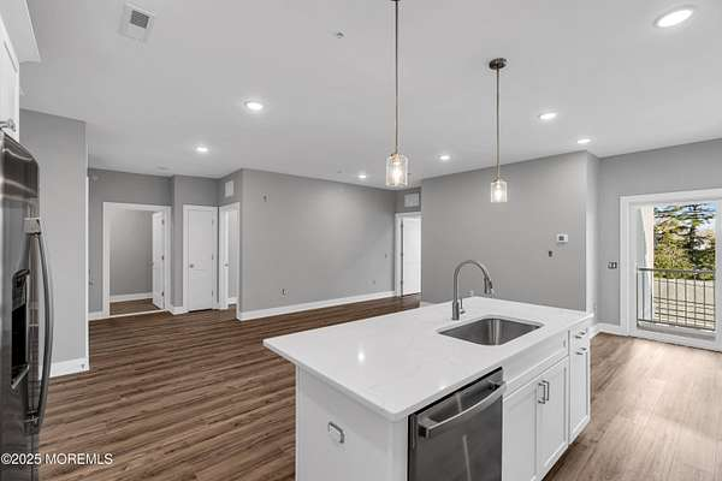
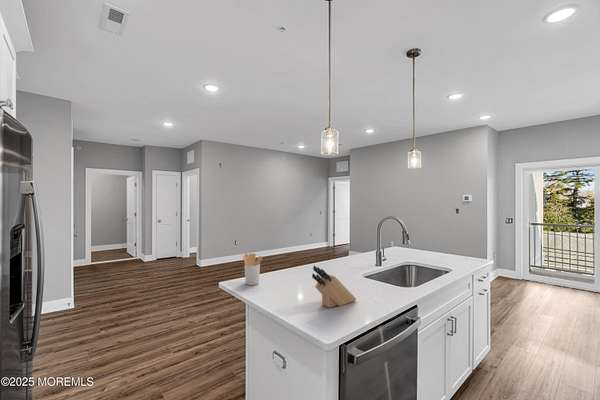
+ knife block (333, 283)
+ utensil holder (251, 267)
